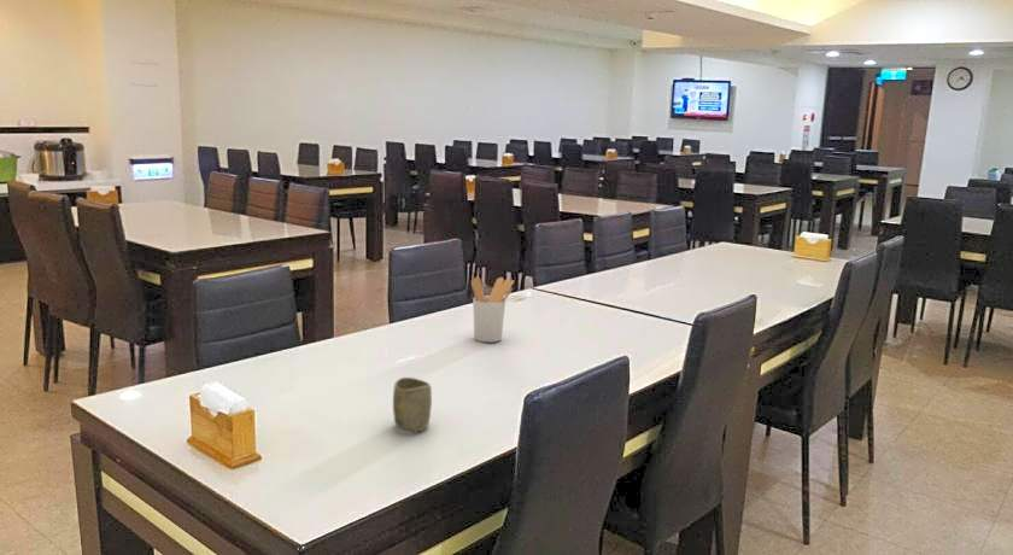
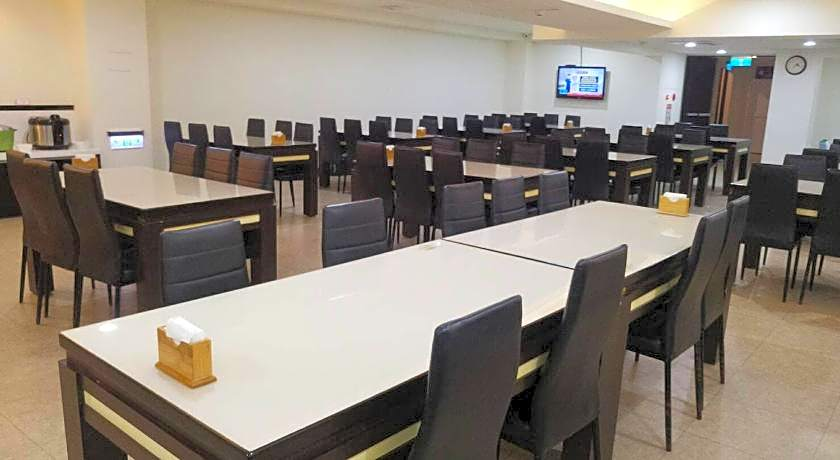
- utensil holder (493, 308)
- cup (411, 404)
